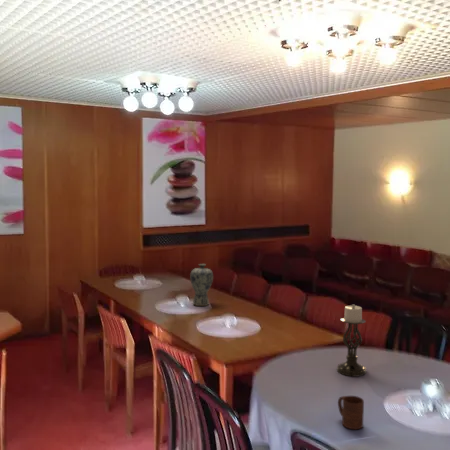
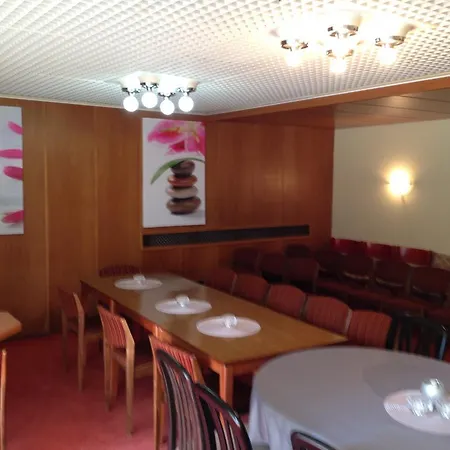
- cup (349, 411)
- vase (201, 284)
- candle holder (352, 338)
